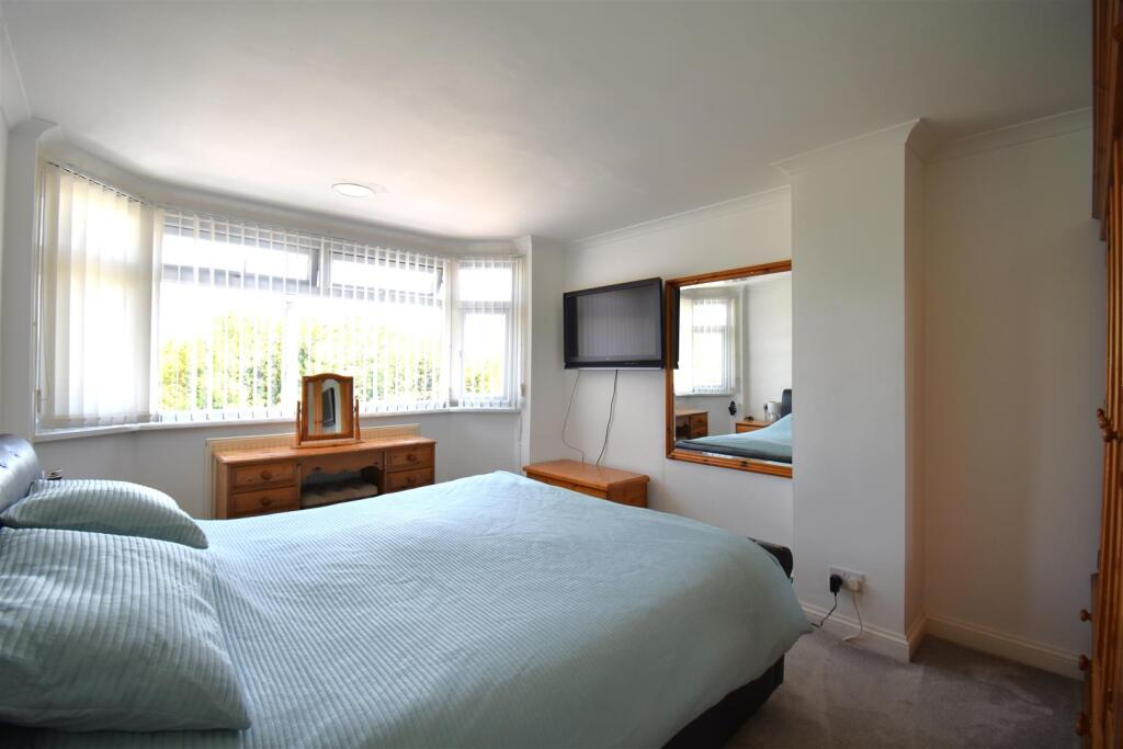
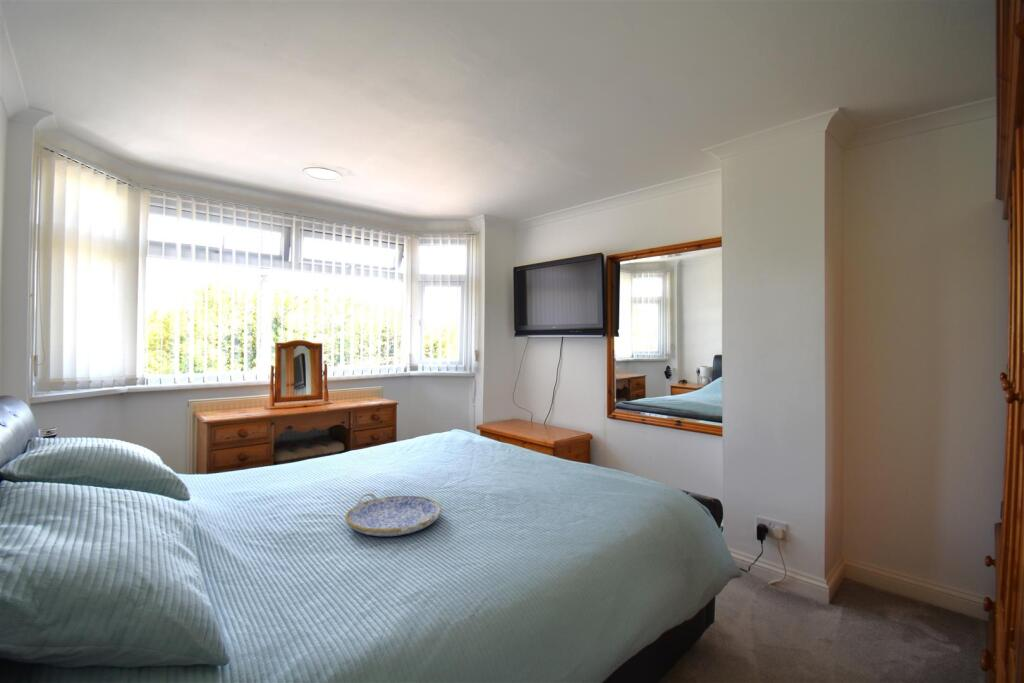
+ serving tray (394, 513)
